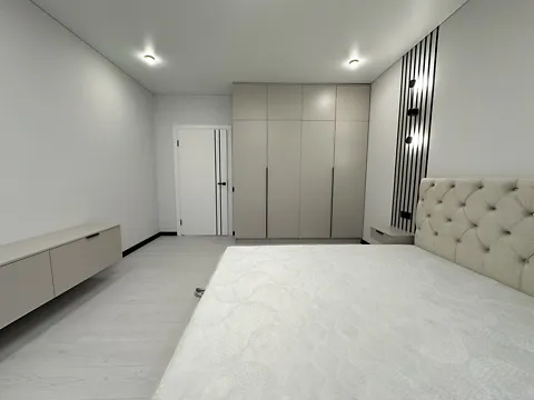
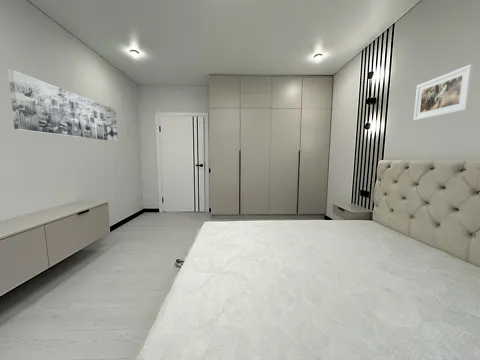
+ wall art (79, 116)
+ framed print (439, 96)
